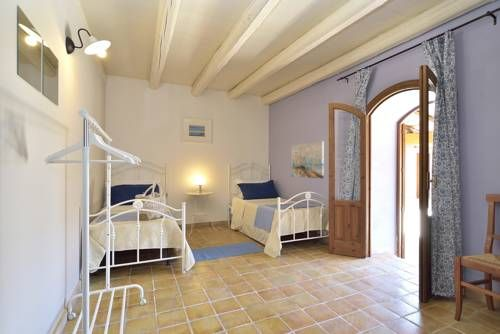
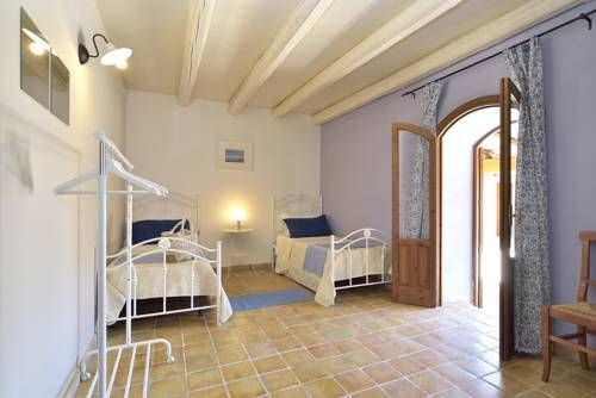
- wall art (306, 160)
